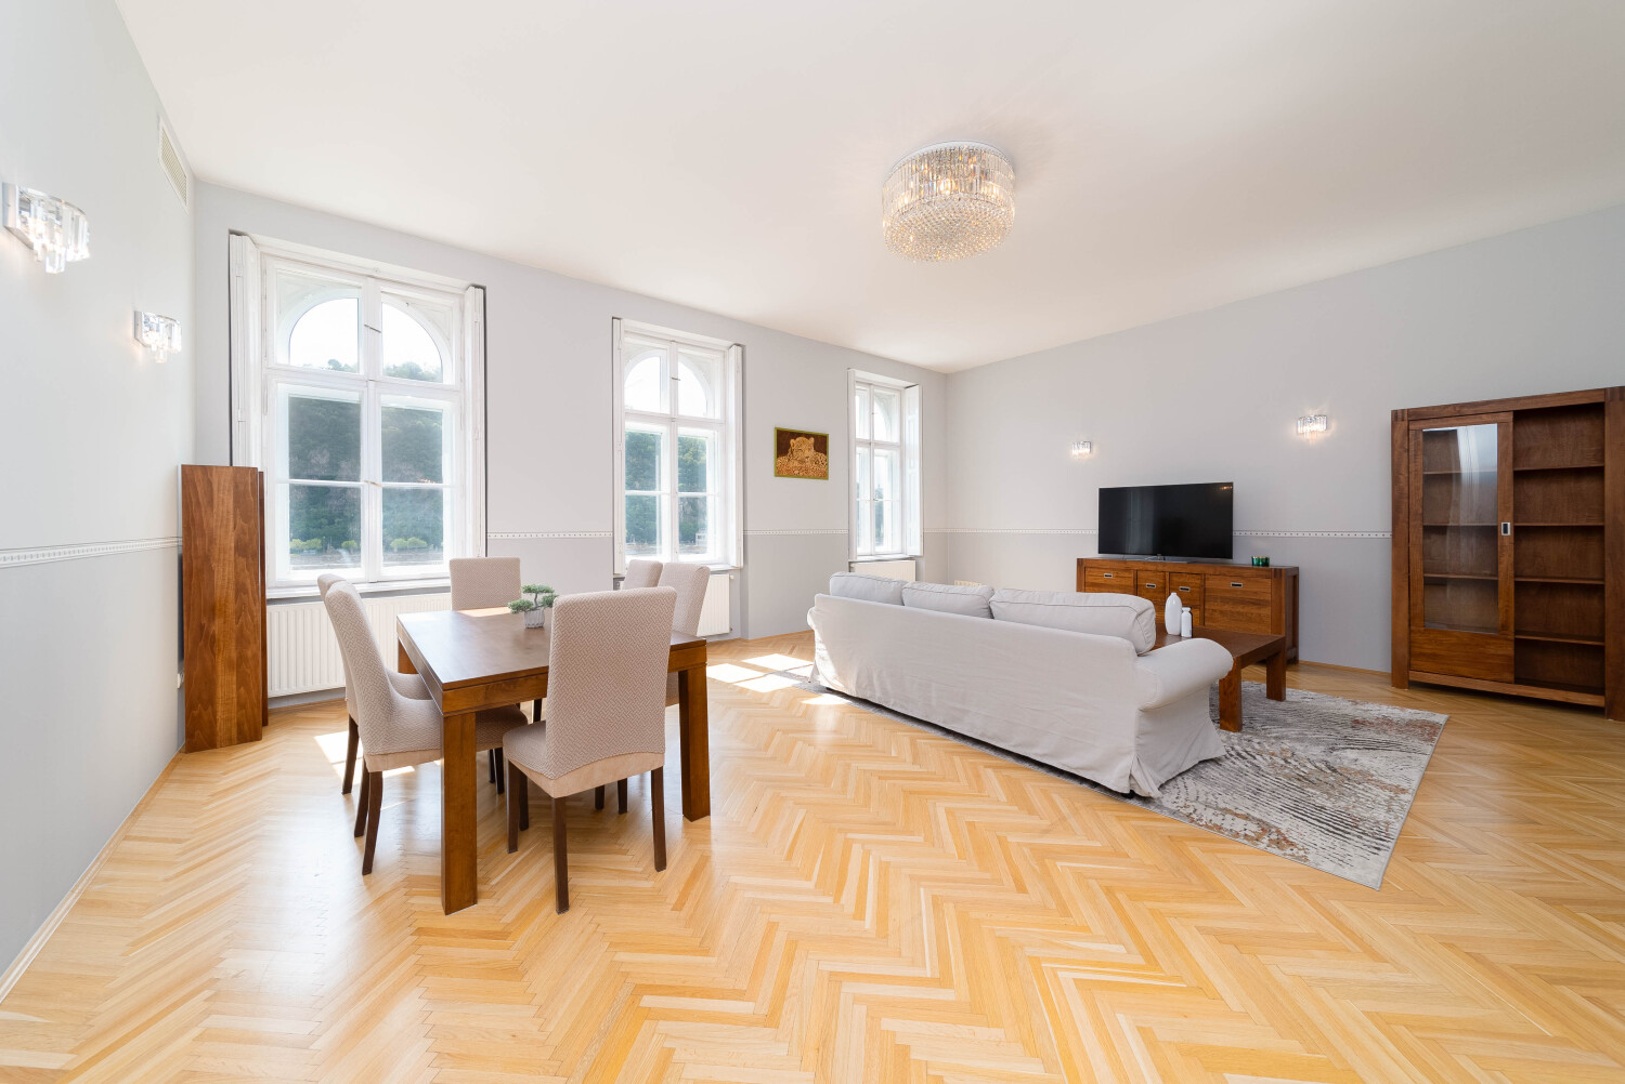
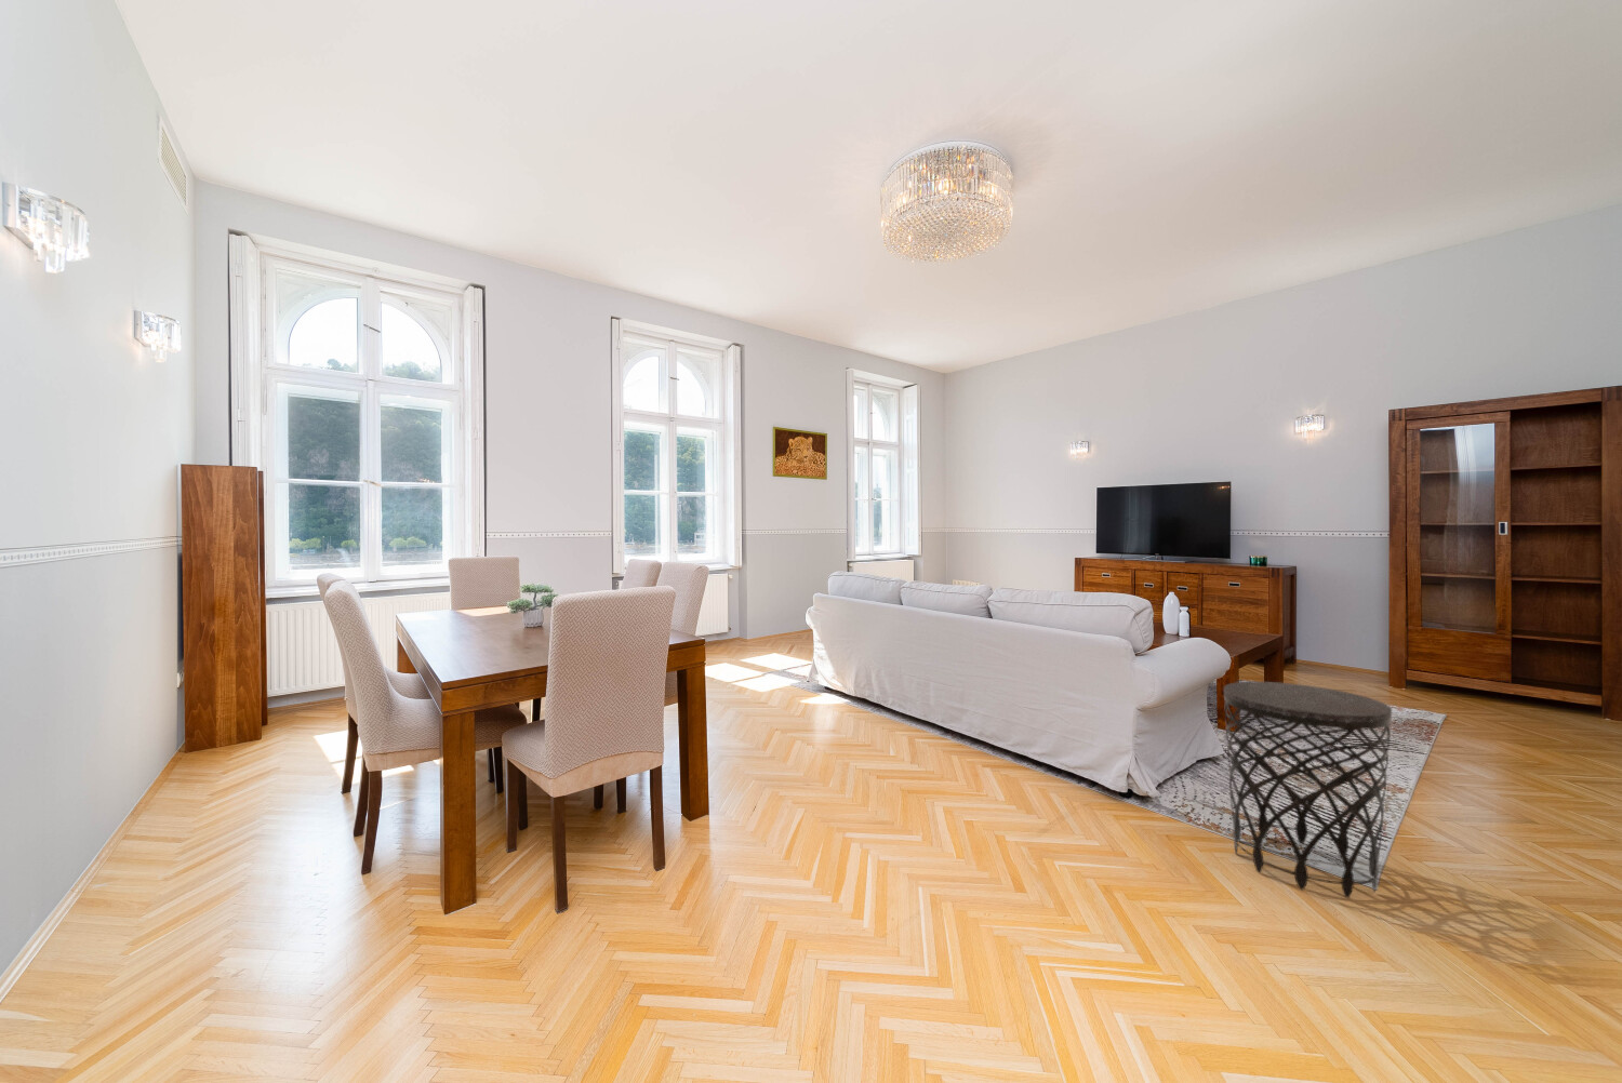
+ side table (1305, 775)
